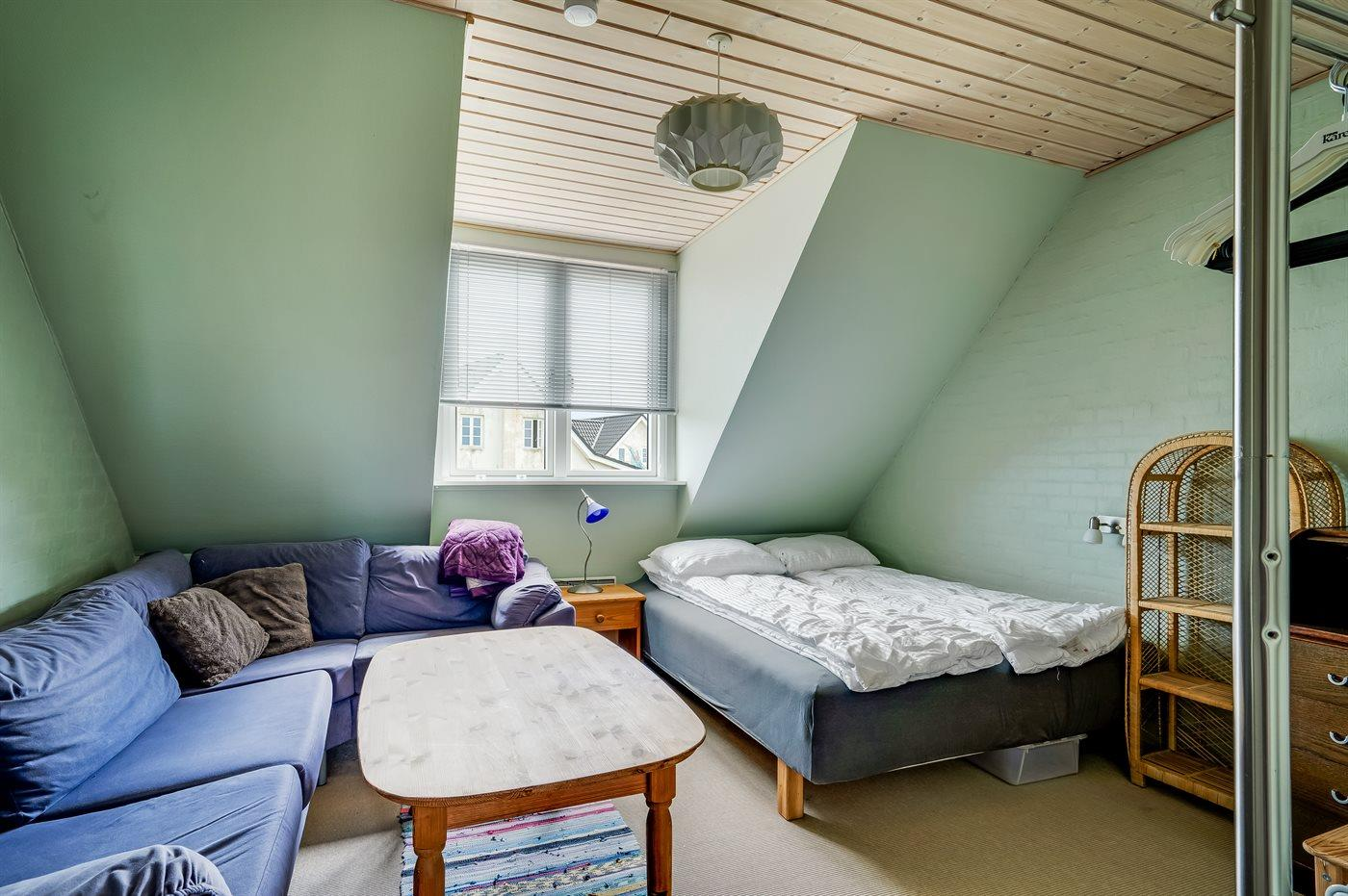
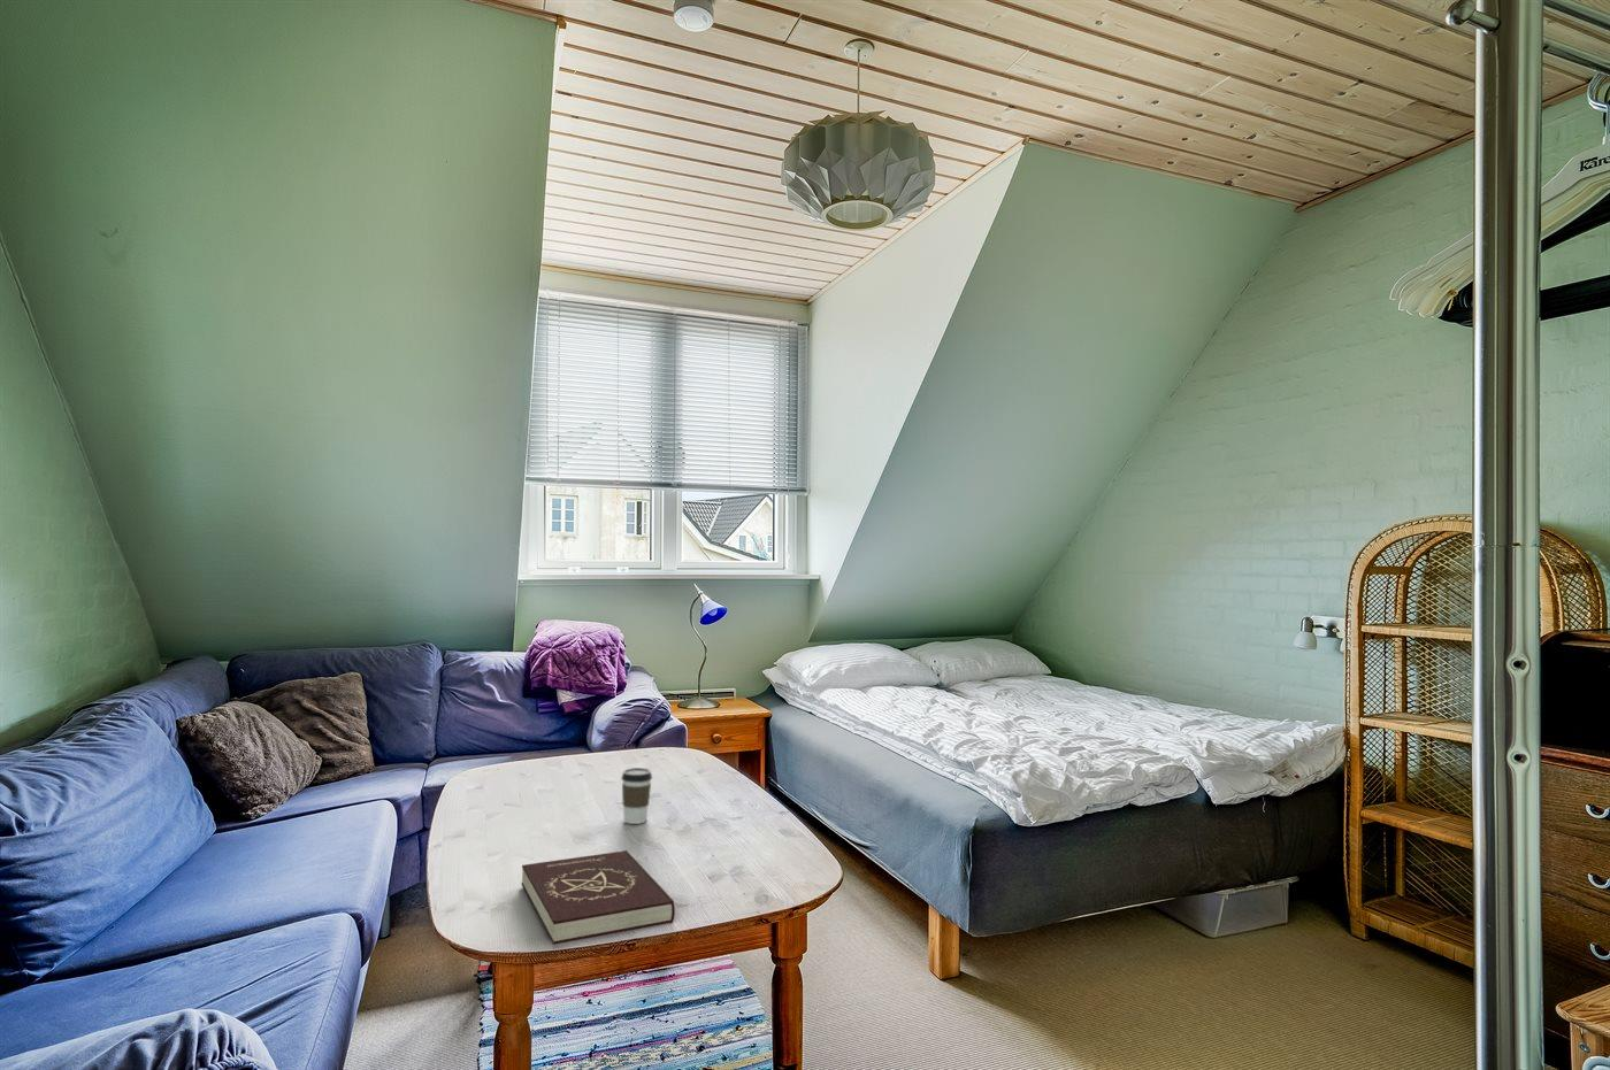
+ book (595, 892)
+ coffee cup (635, 795)
